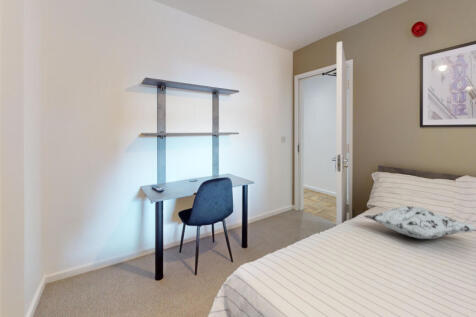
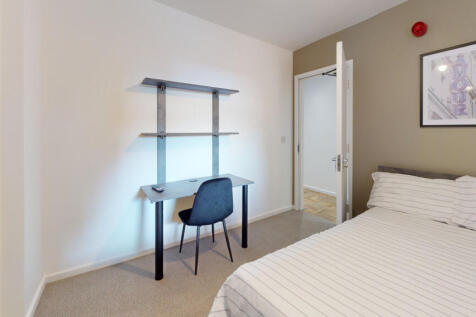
- decorative pillow (414, 222)
